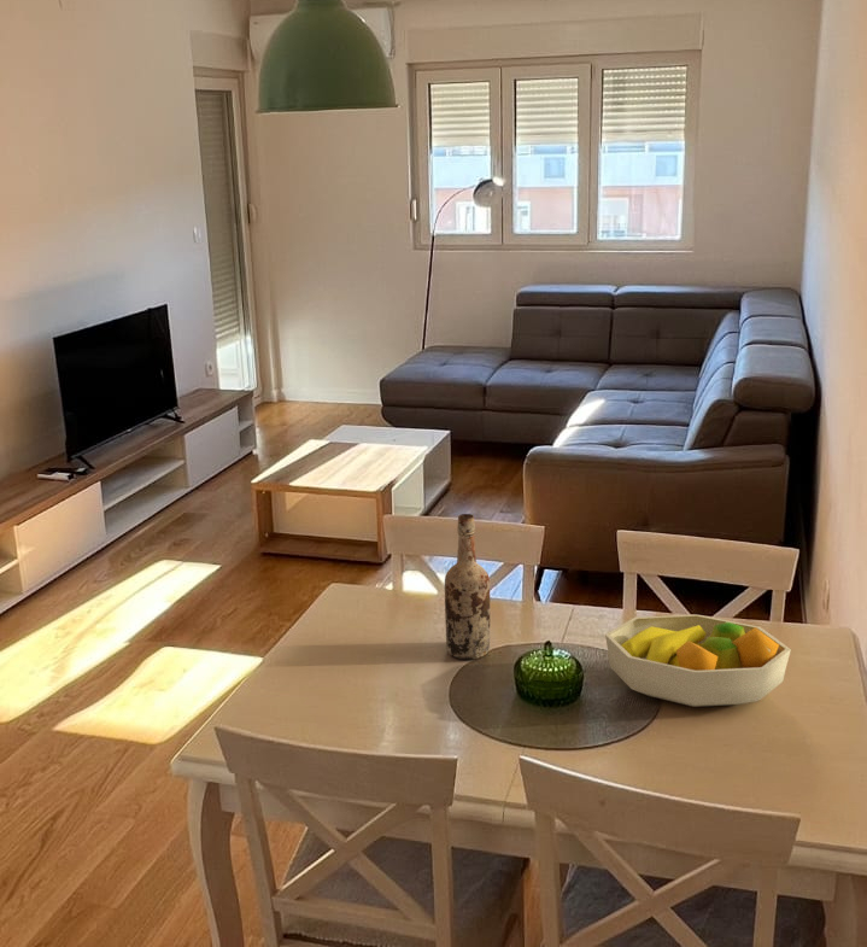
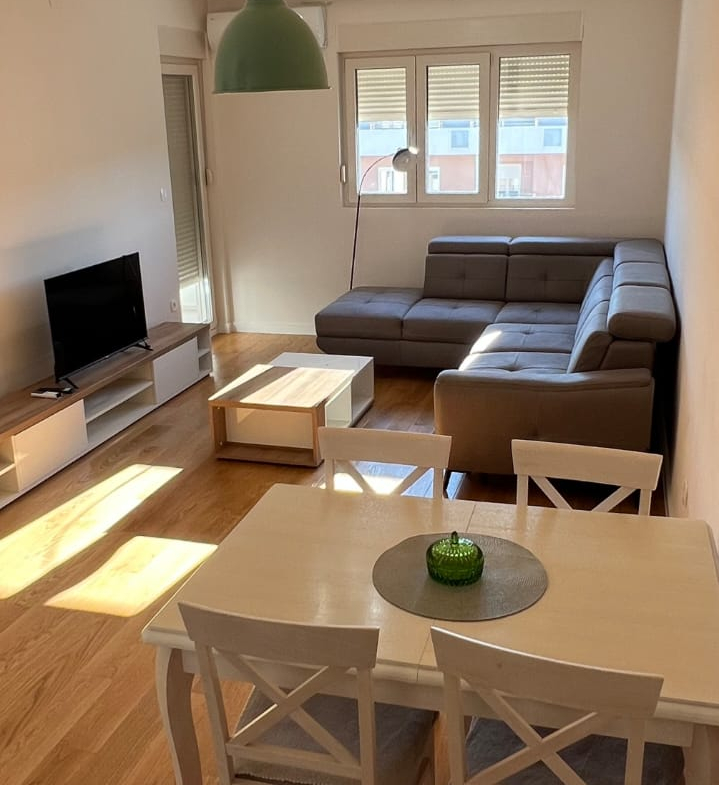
- wine bottle (467, 584)
- fruit bowl (695, 653)
